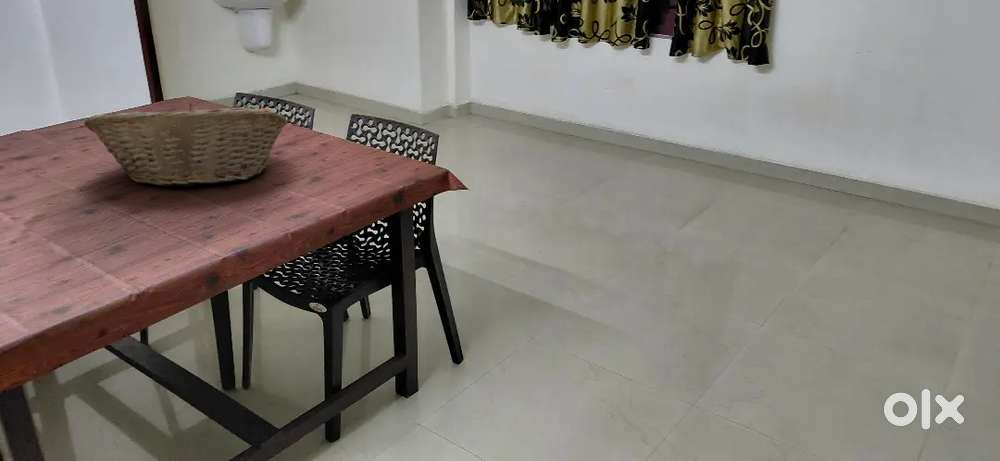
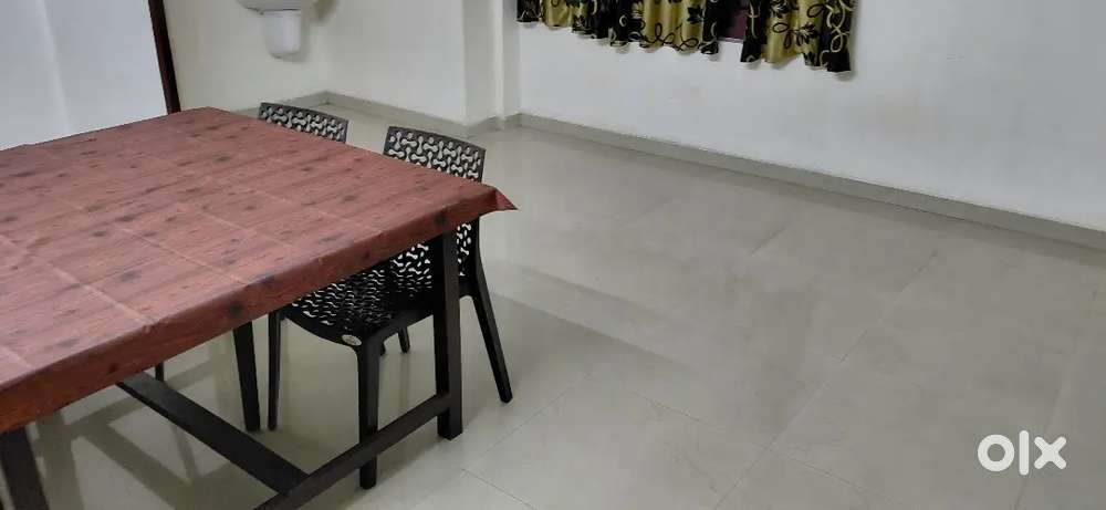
- fruit basket (191, 136)
